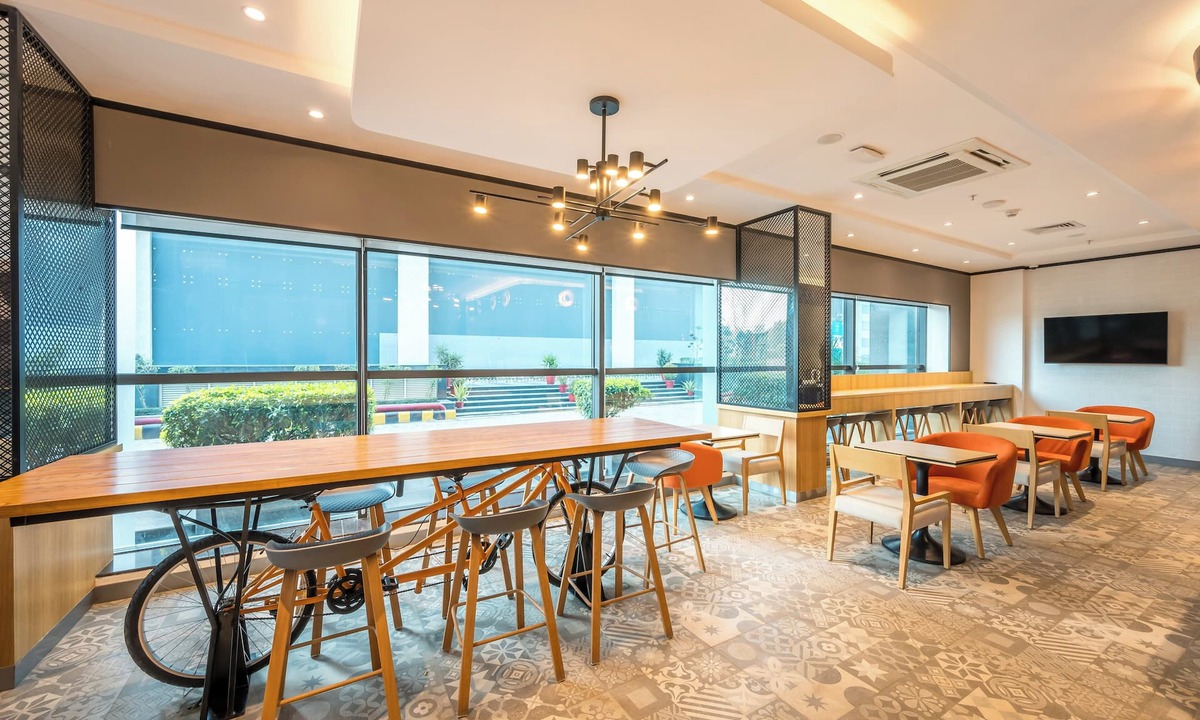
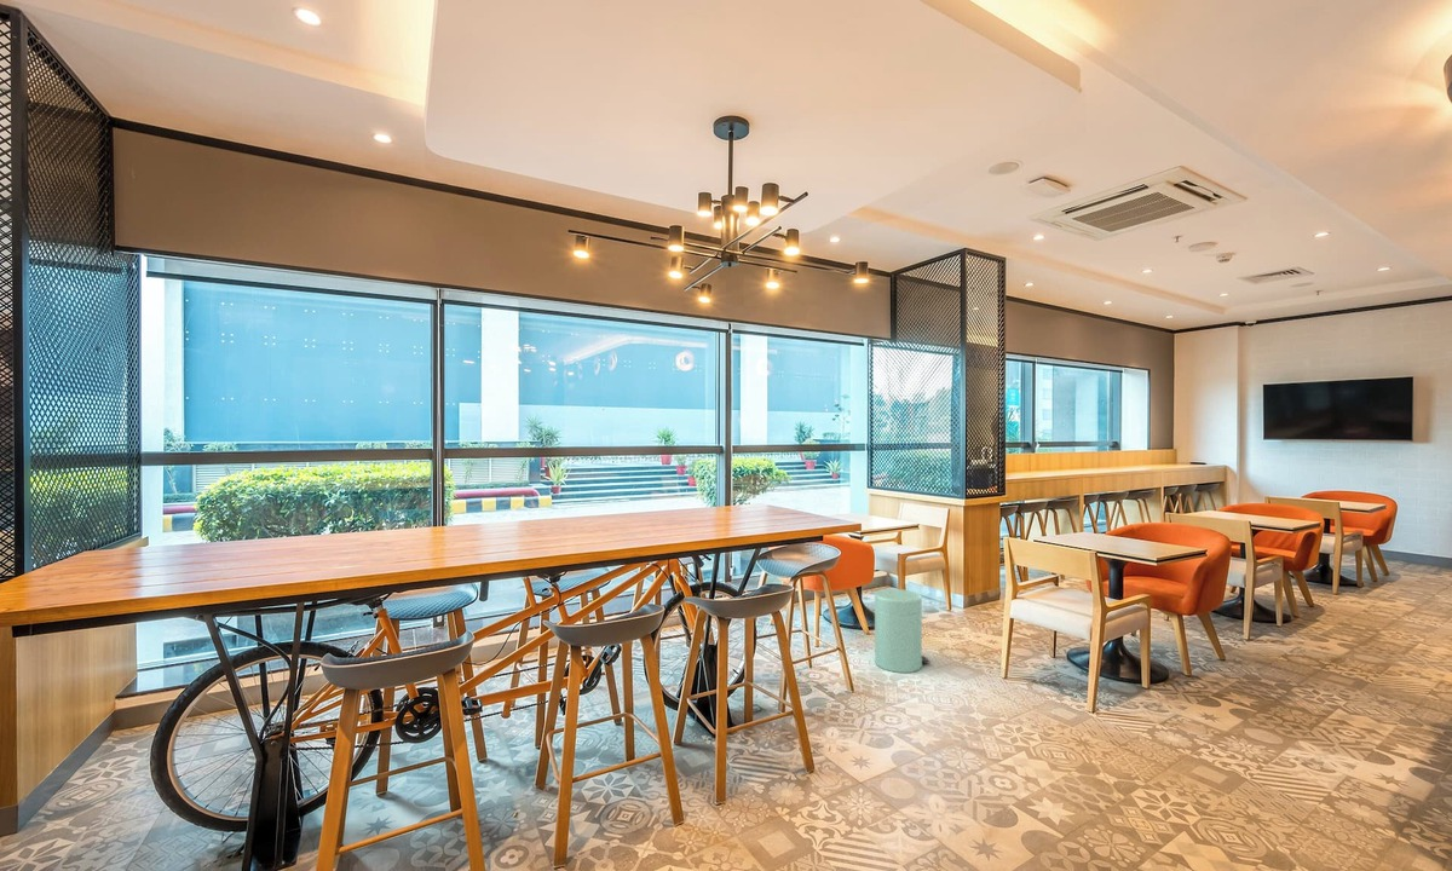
+ trash can (901, 628)
